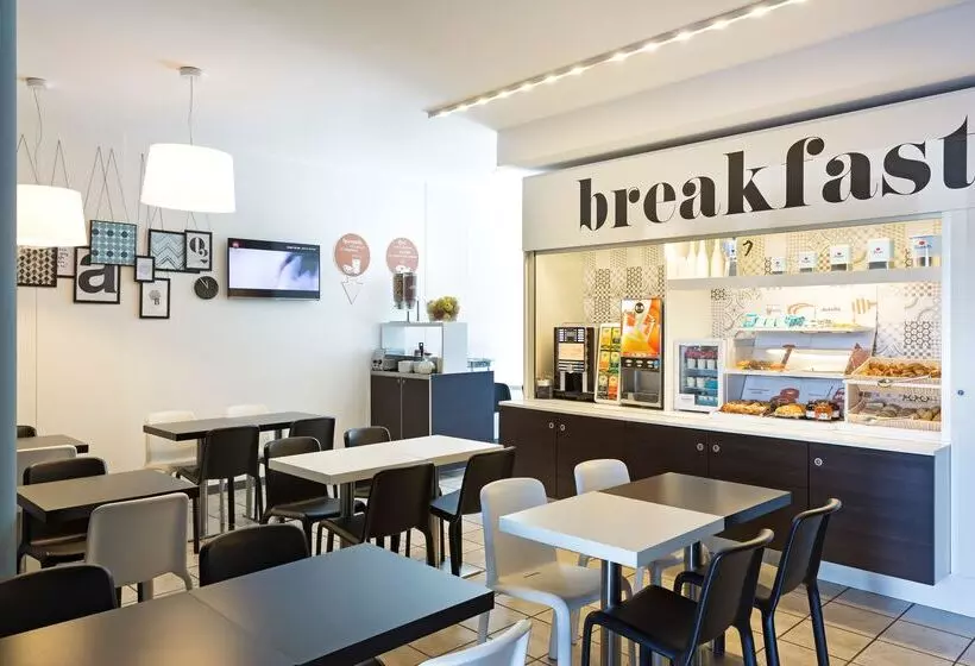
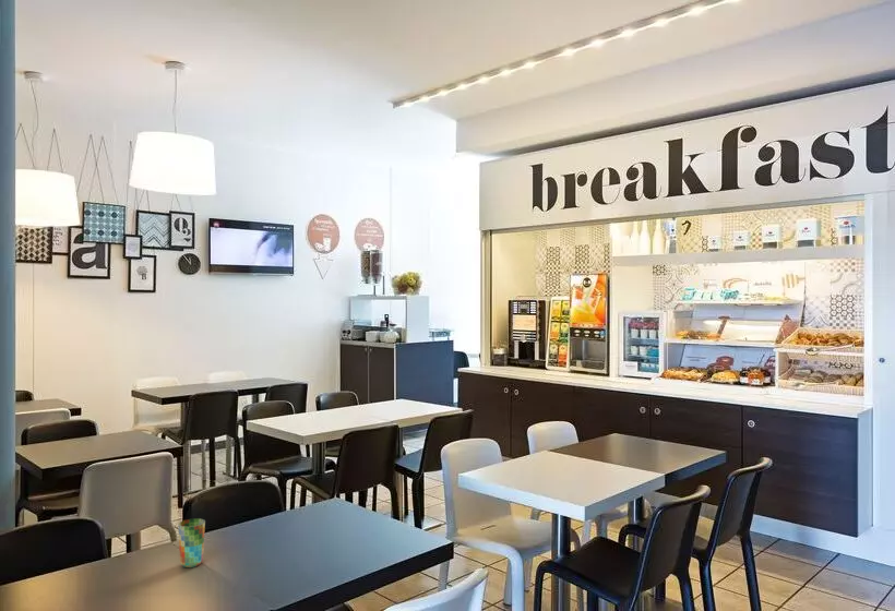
+ cup (191, 542)
